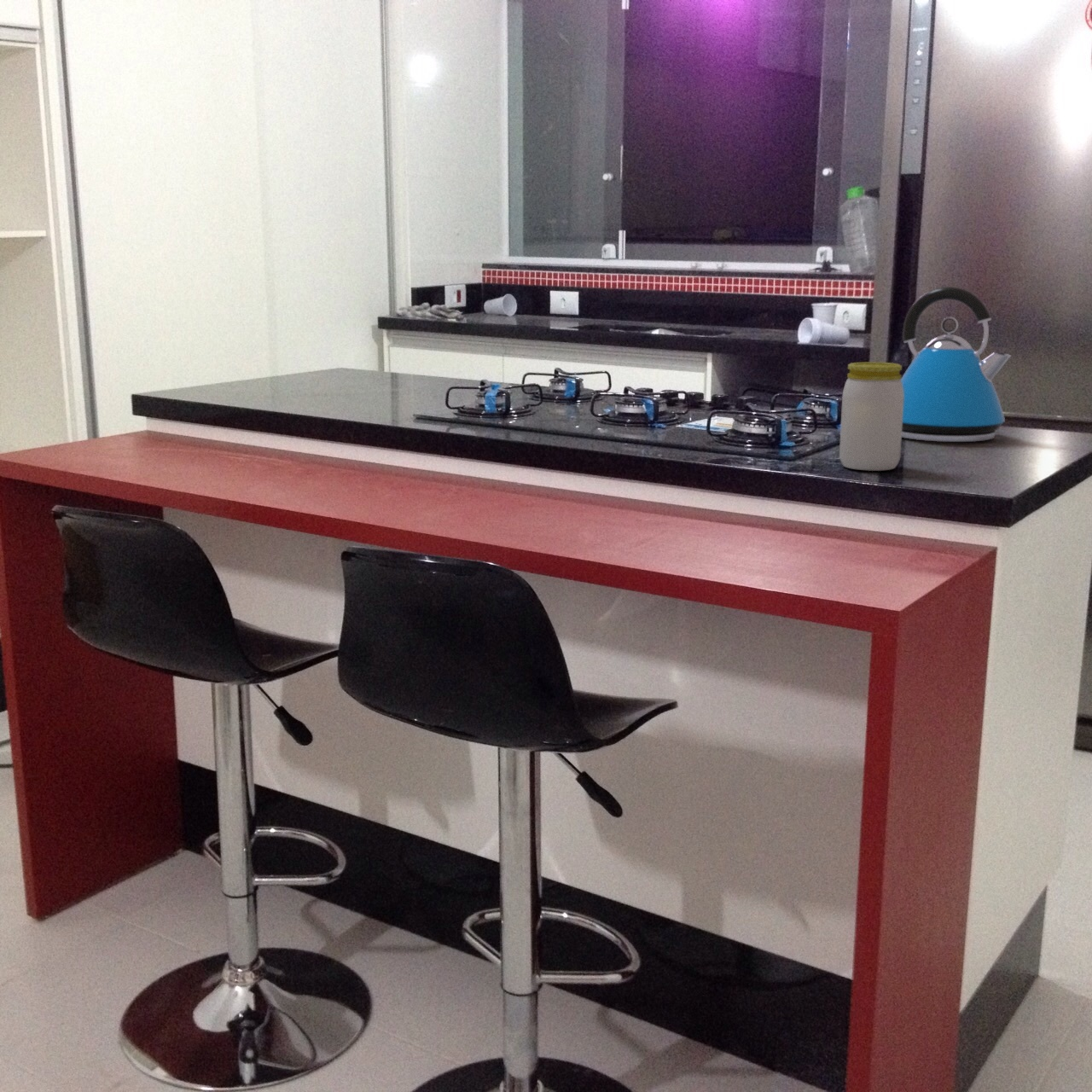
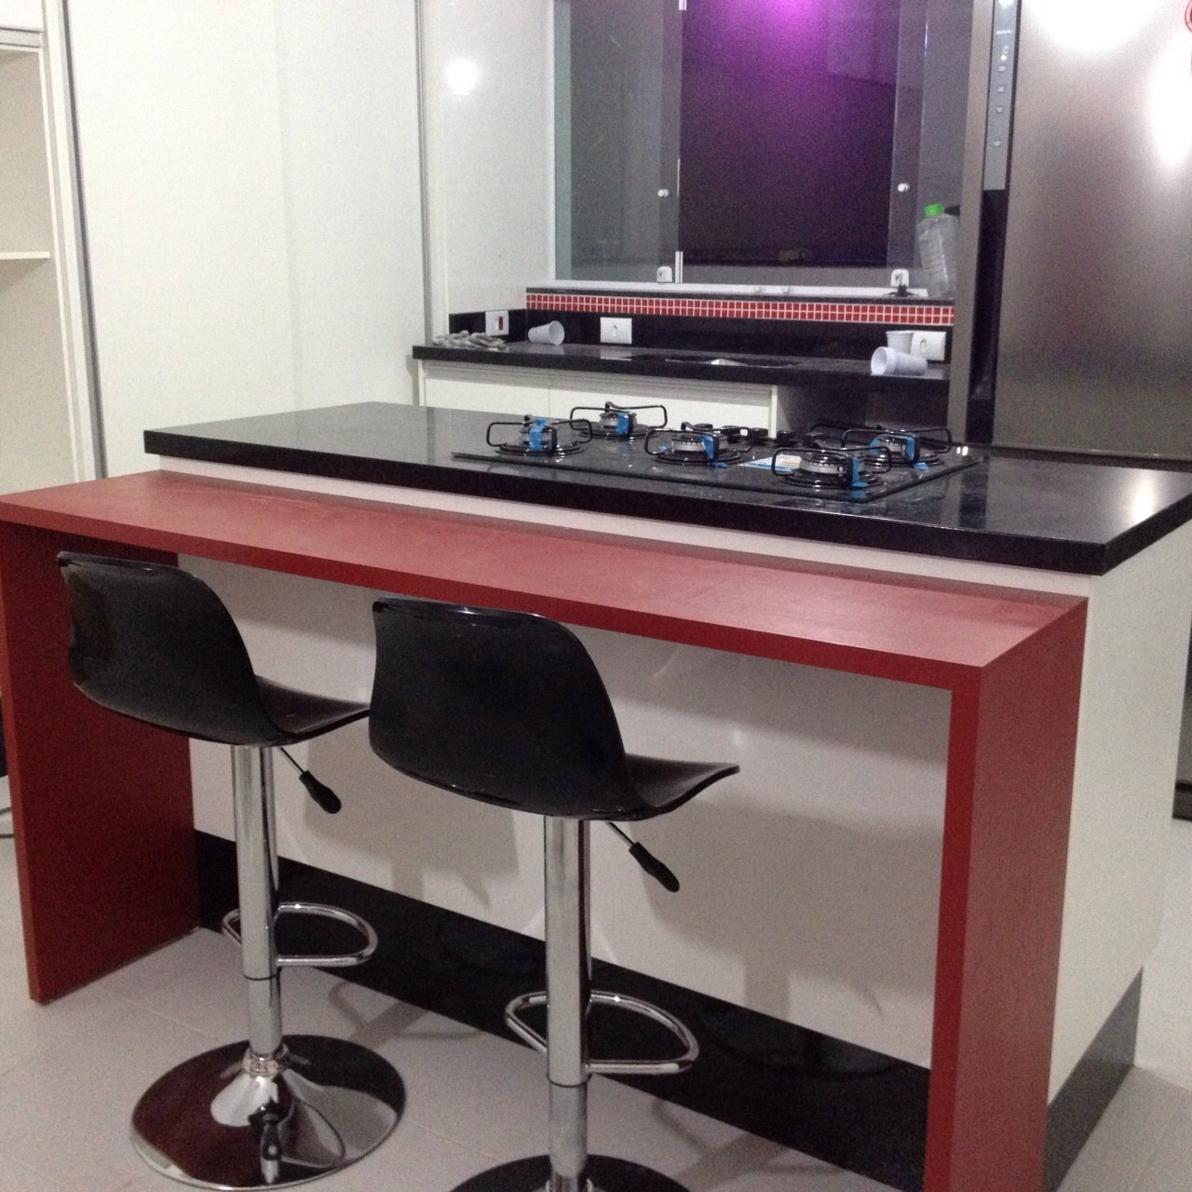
- kettle (943, 361)
- jar (872, 415)
